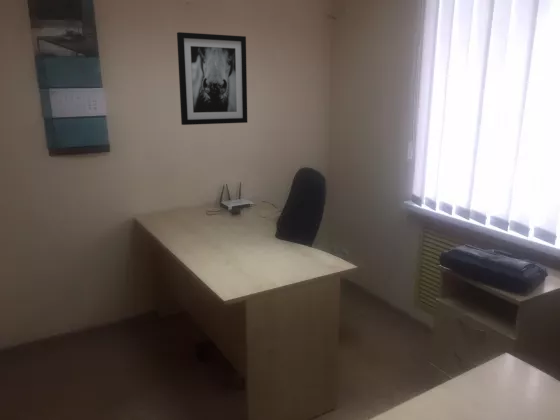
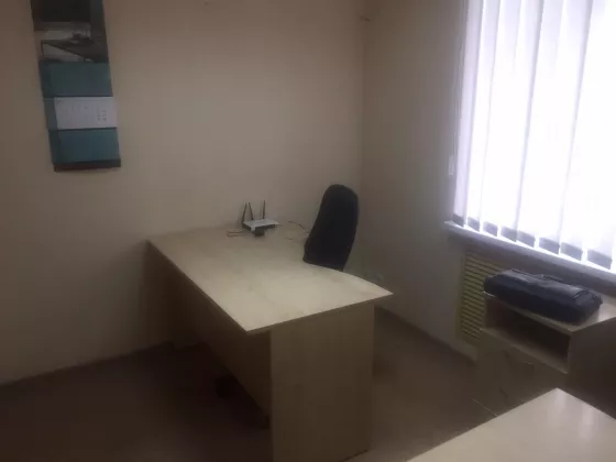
- wall art (214, 80)
